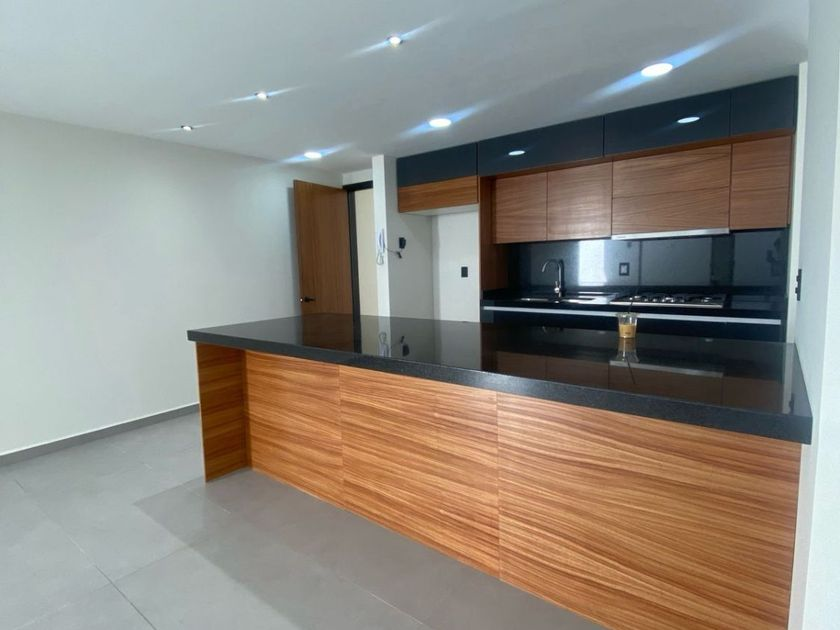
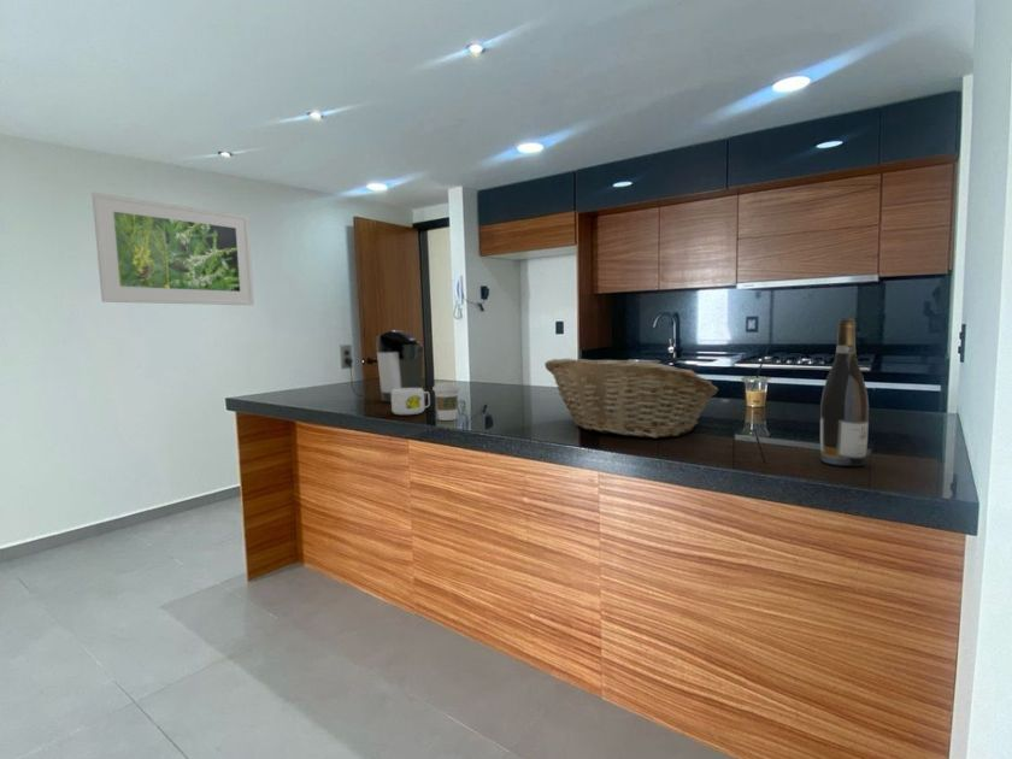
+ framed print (181, 254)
+ coffee cup (446, 400)
+ mug (408, 401)
+ wine bottle (845, 390)
+ fruit basket (626, 392)
+ coffee maker (390, 365)
